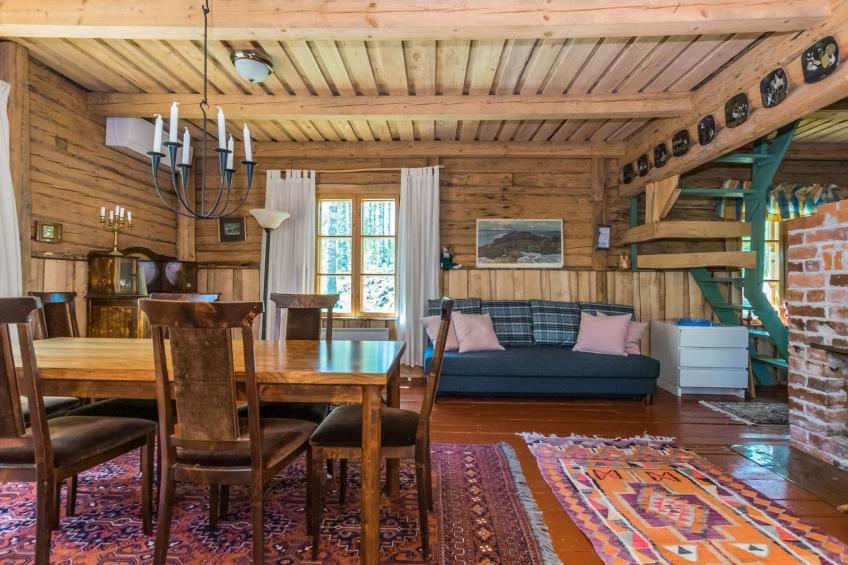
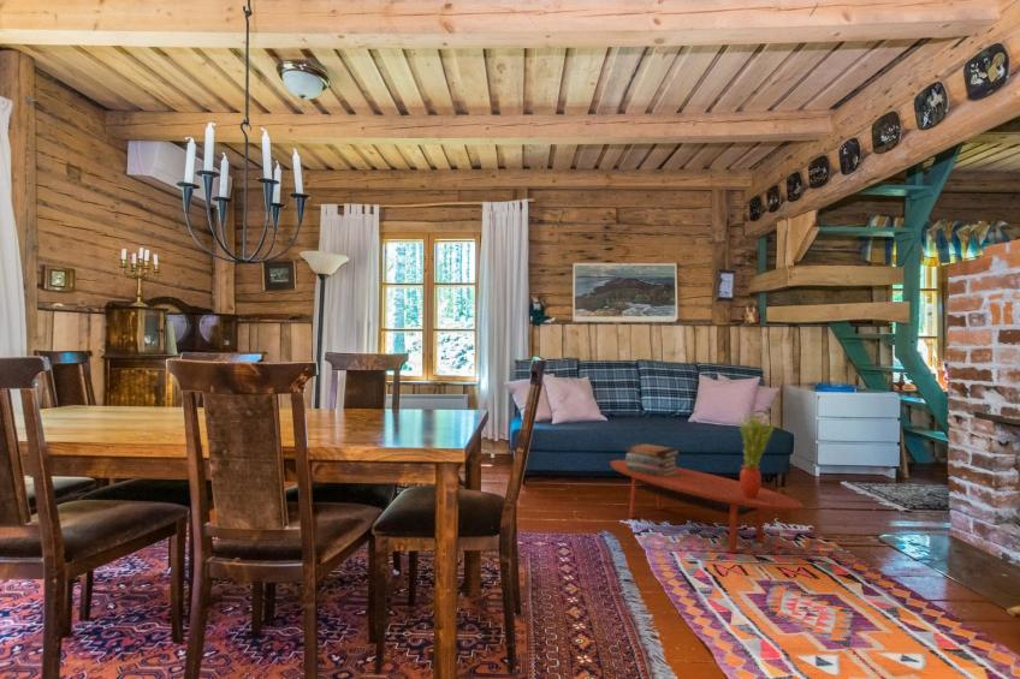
+ coffee table (692, 504)
+ book stack (651, 459)
+ potted plant (757, 452)
